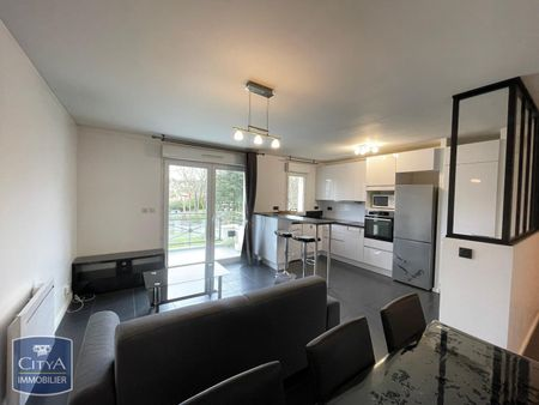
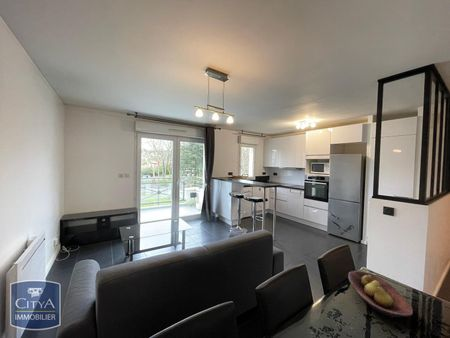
+ fruit bowl (375, 290)
